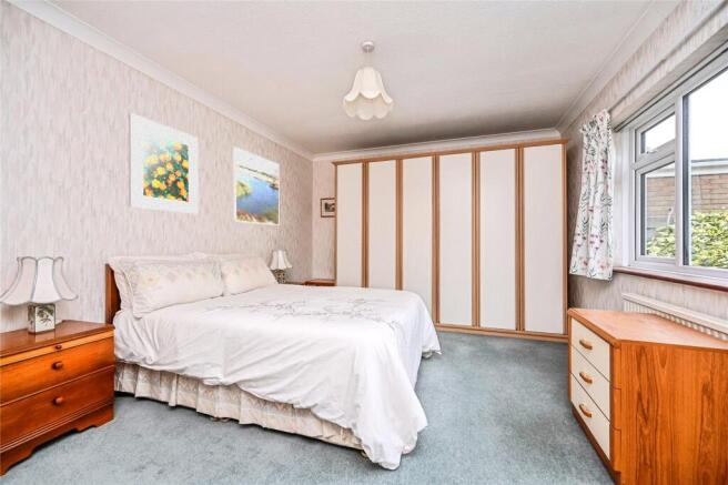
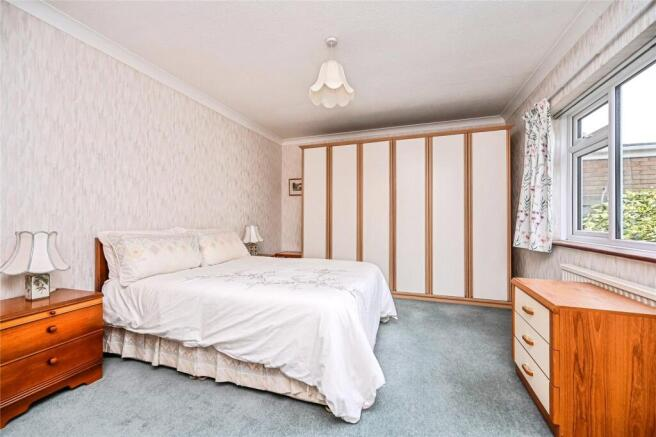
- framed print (166, 168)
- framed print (257, 190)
